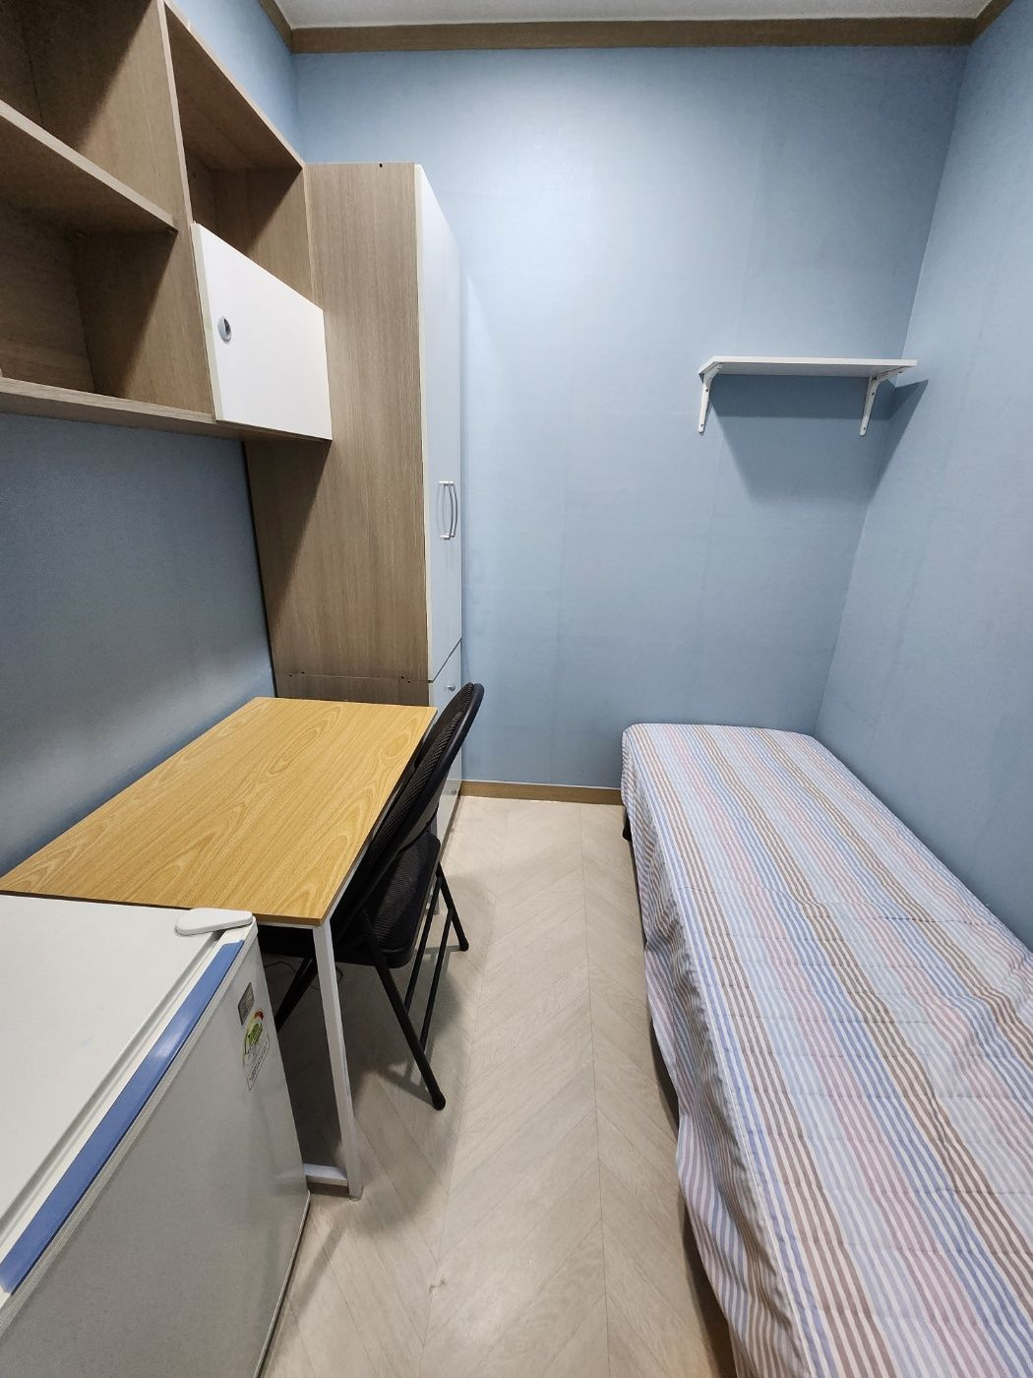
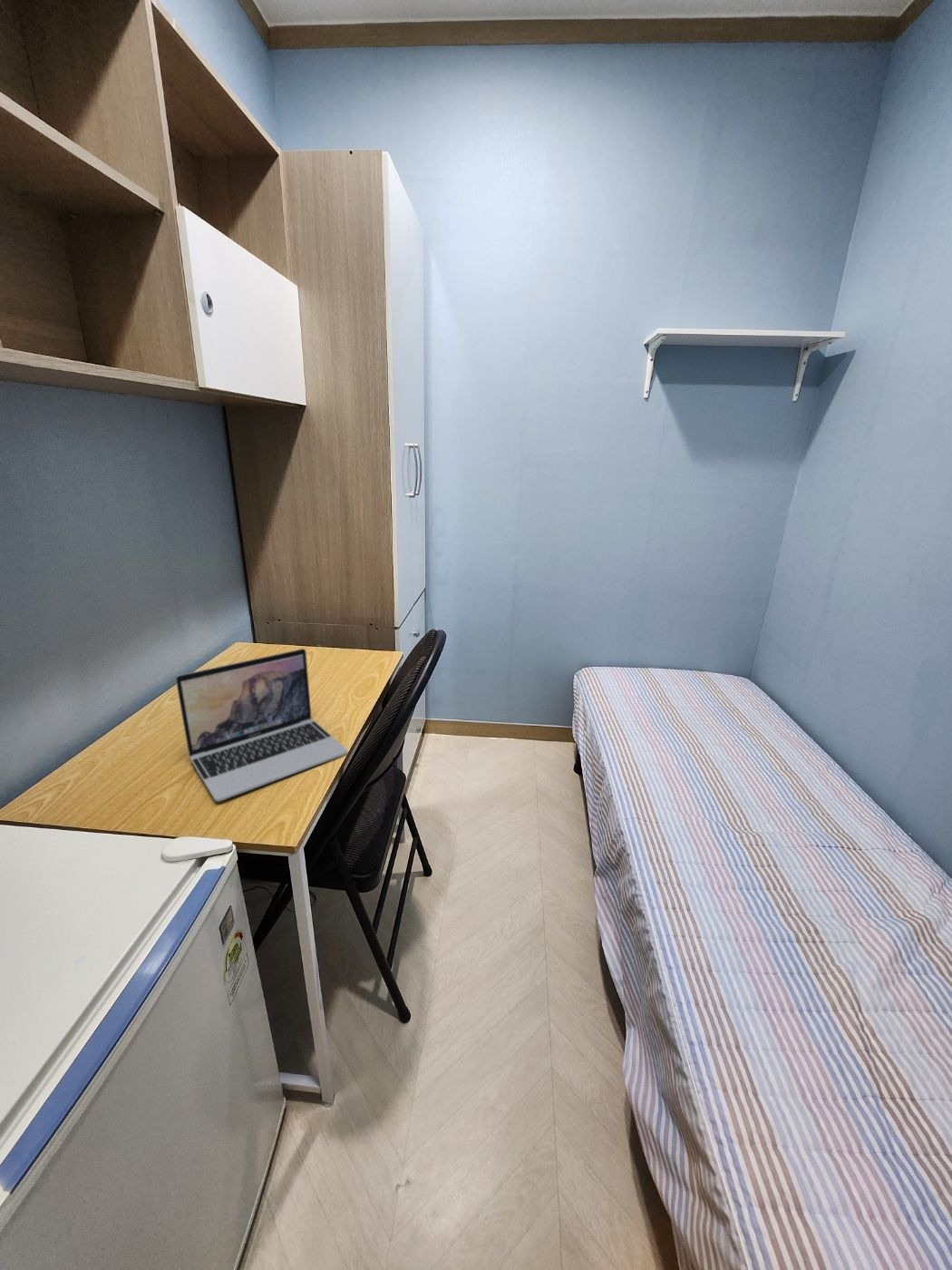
+ laptop (266, 717)
